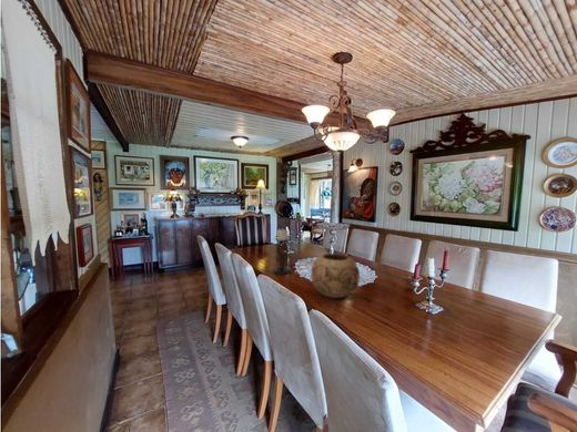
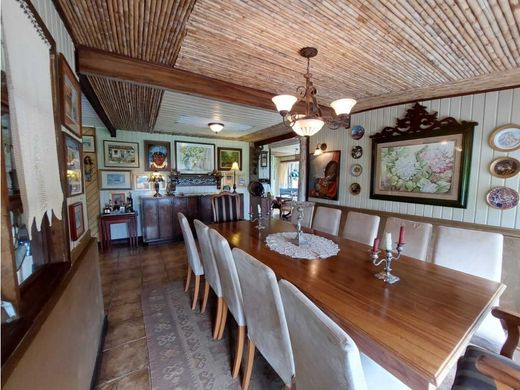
- decorative bowl (334, 275)
- candle holder (282, 250)
